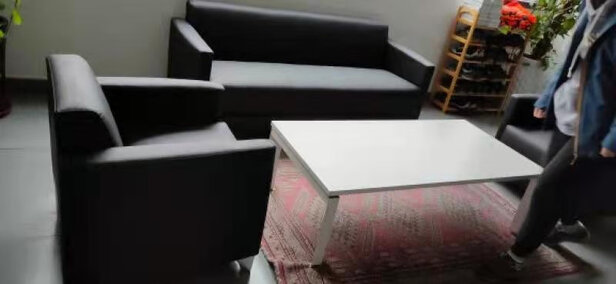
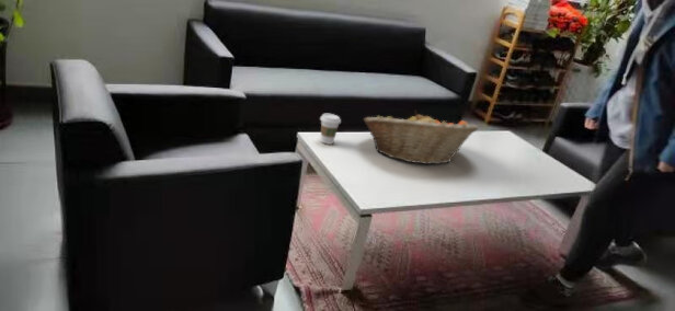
+ coffee cup (329, 128)
+ fruit basket (419, 131)
